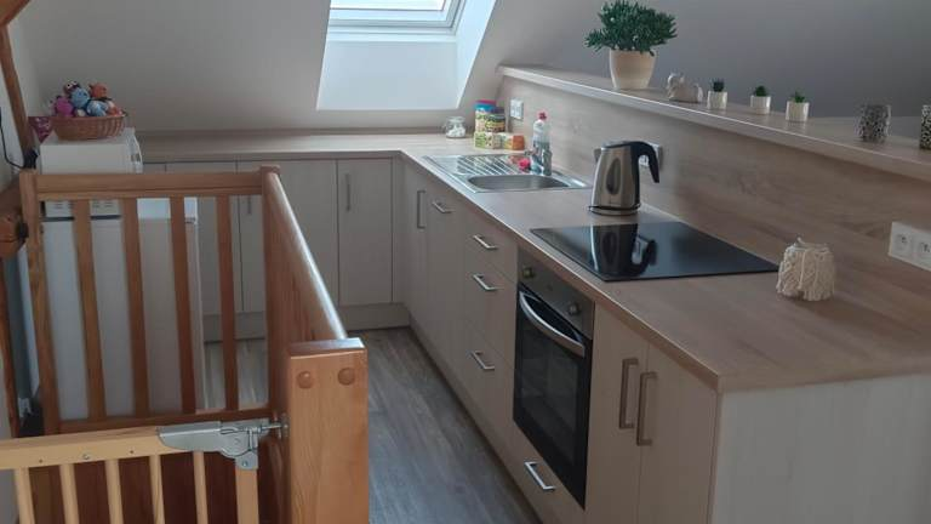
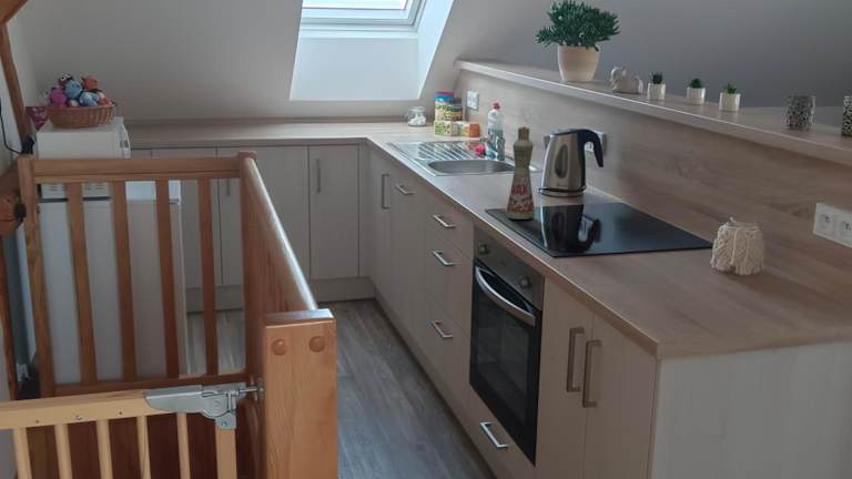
+ bottle (523, 172)
